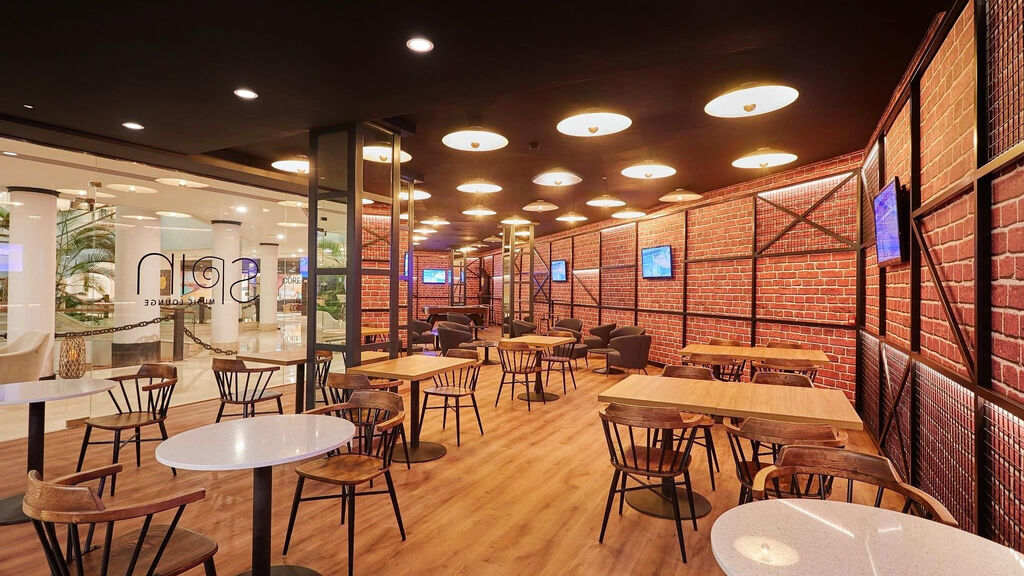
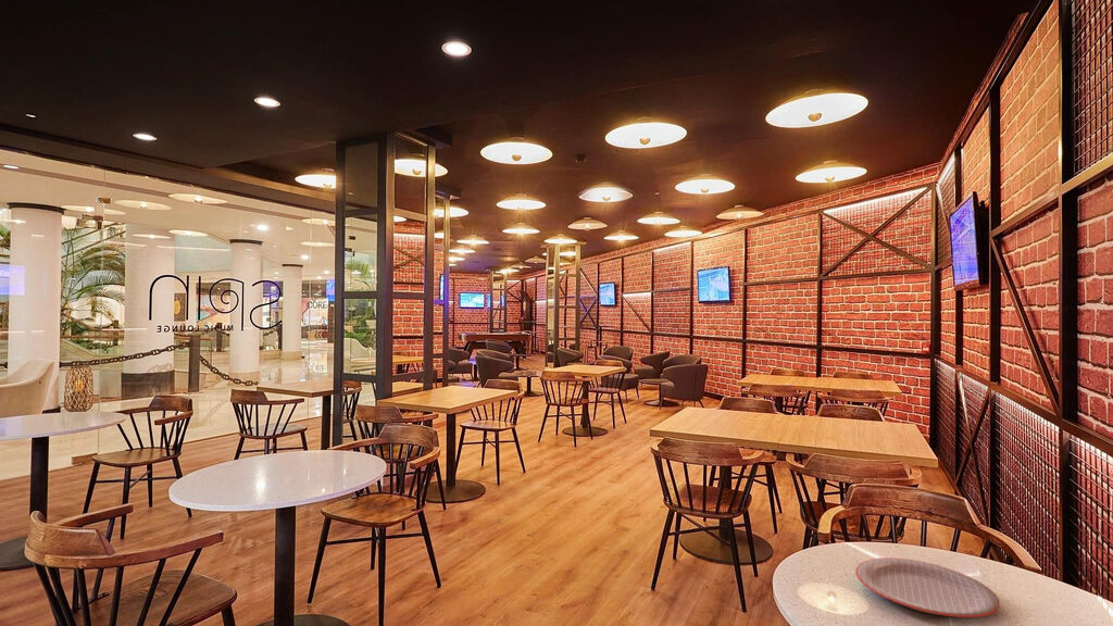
+ plate (923, 588)
